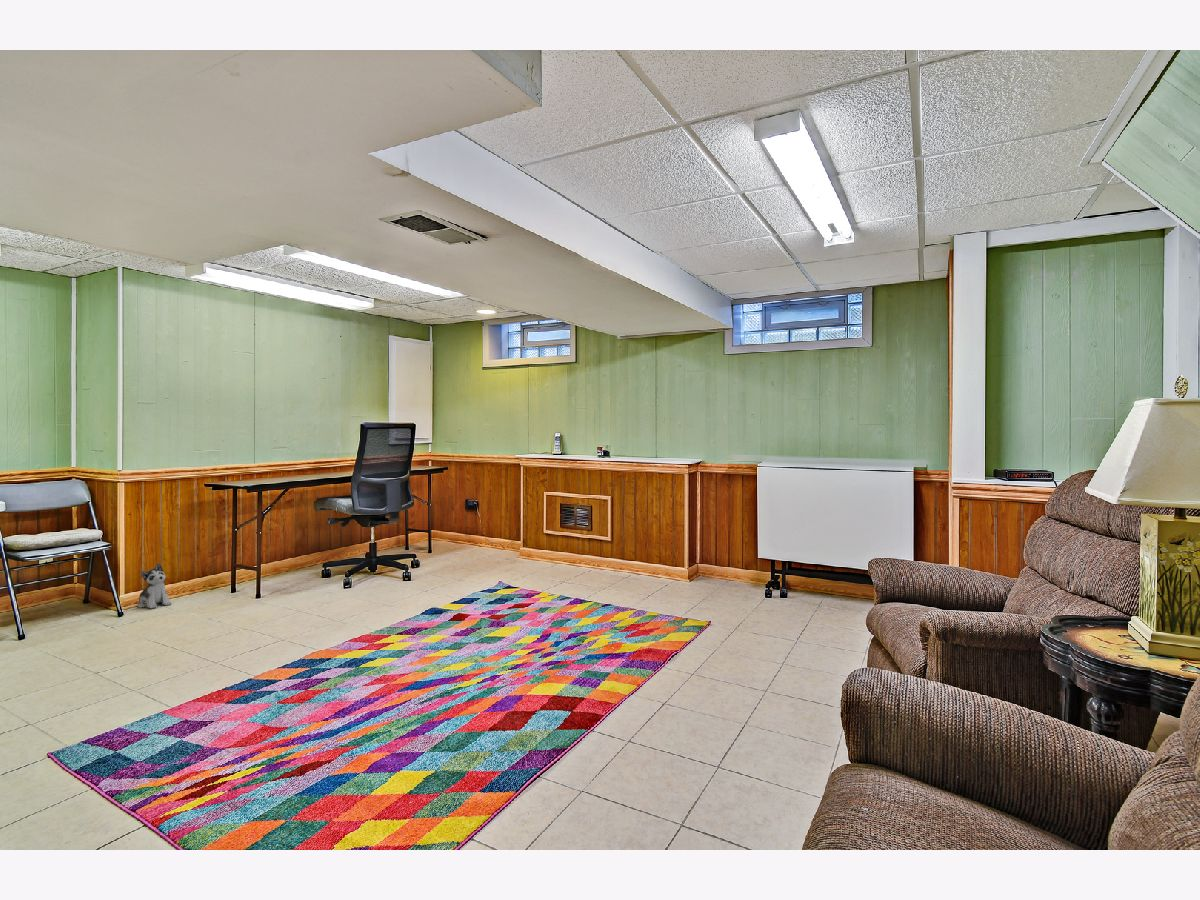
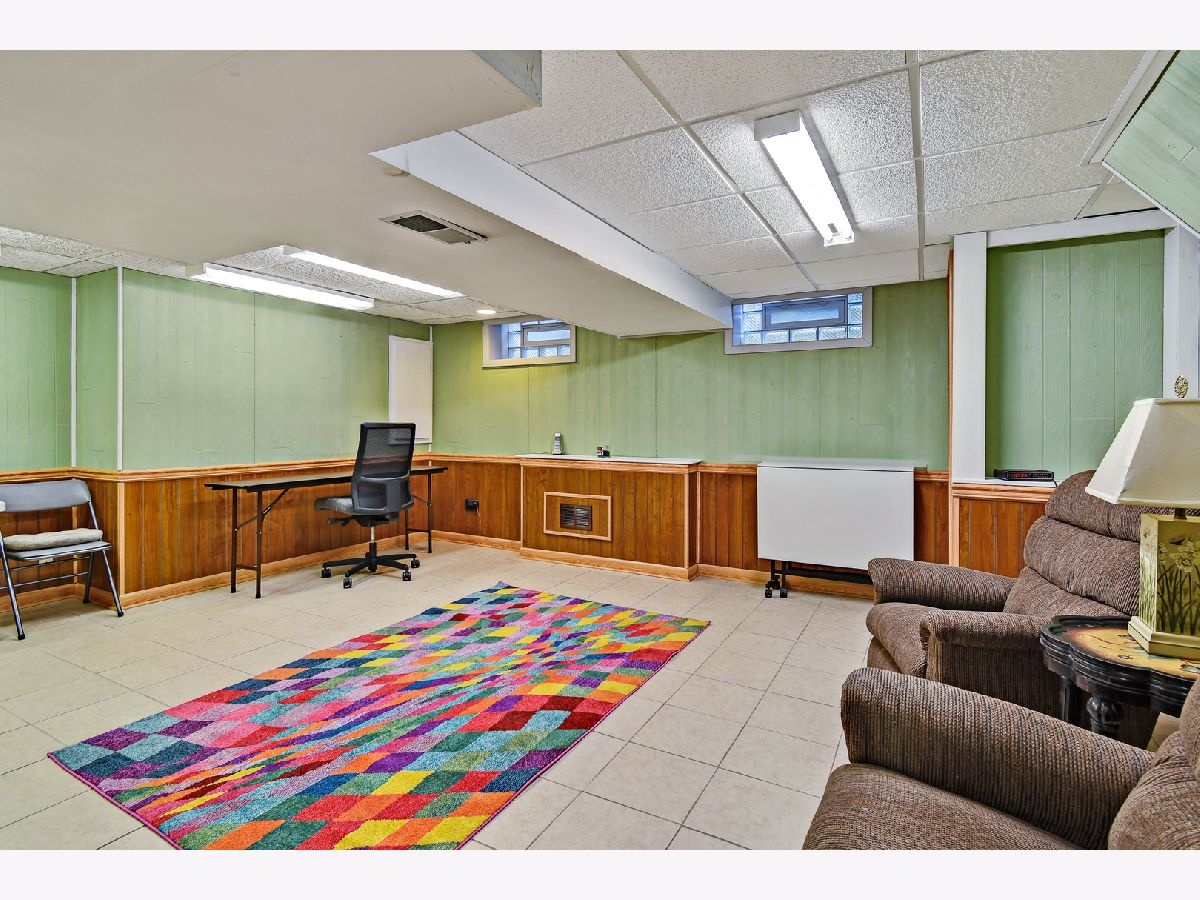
- plush toy (152, 583)
